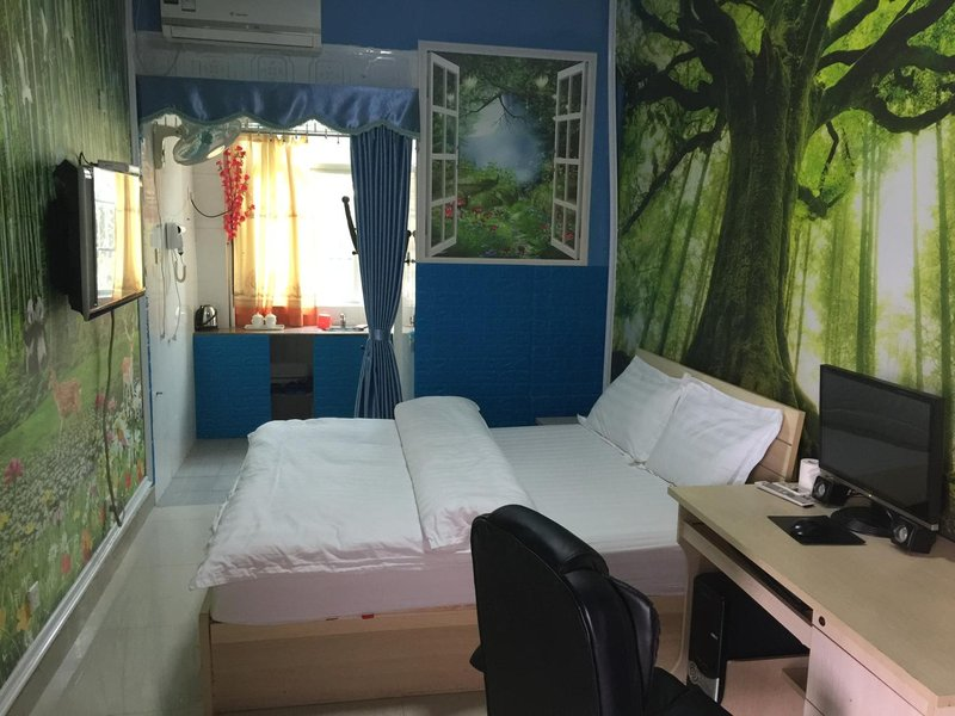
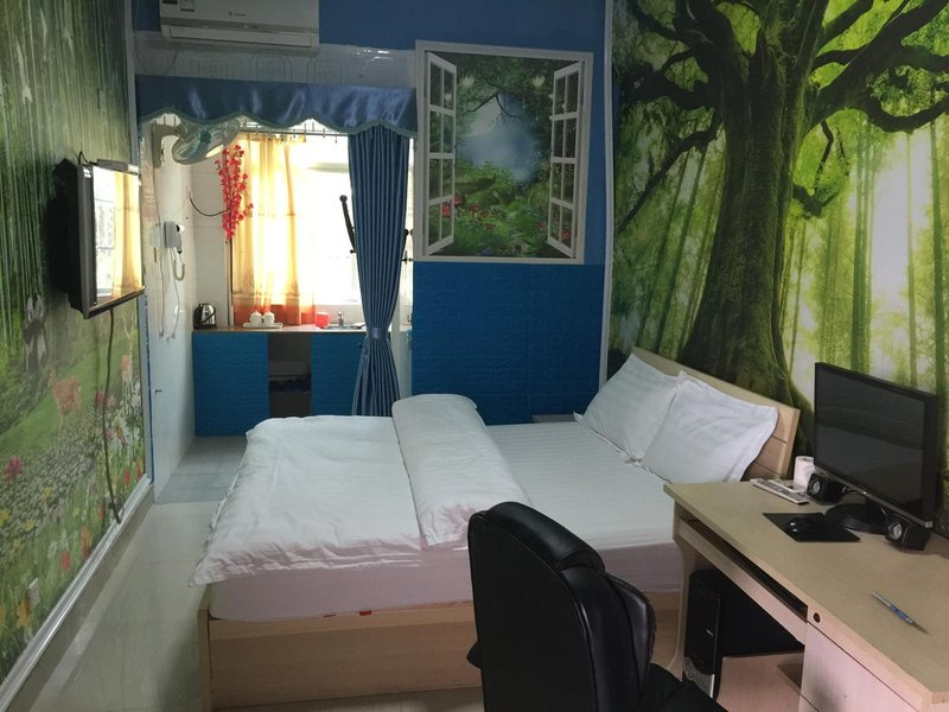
+ pen (891, 605)
